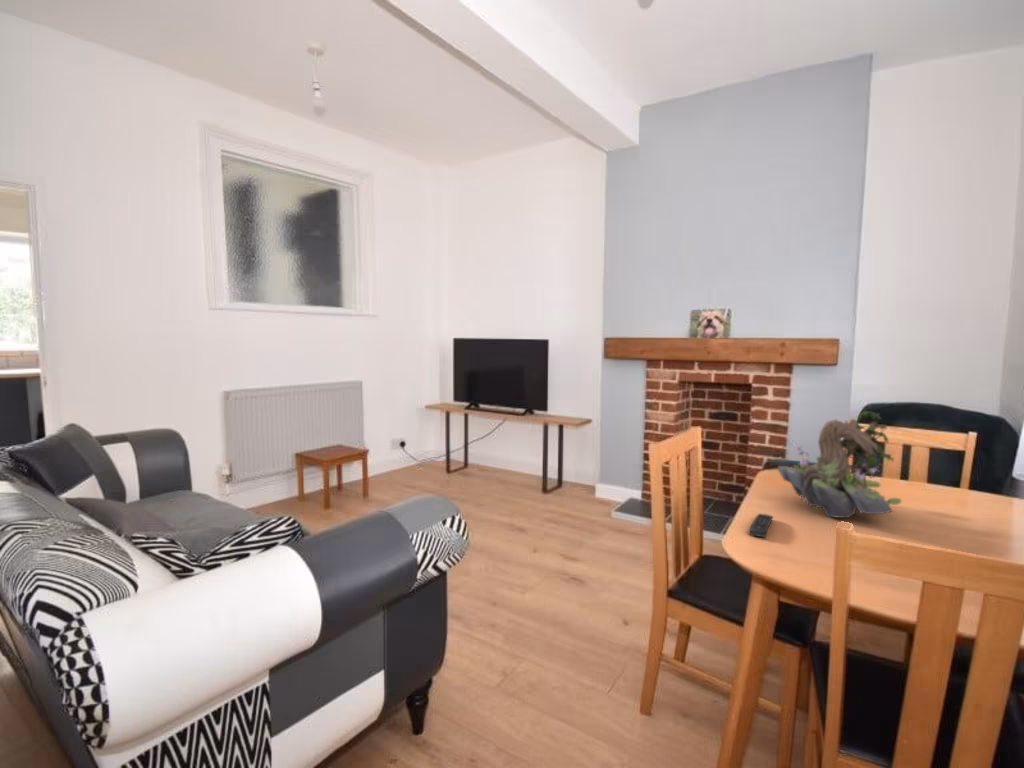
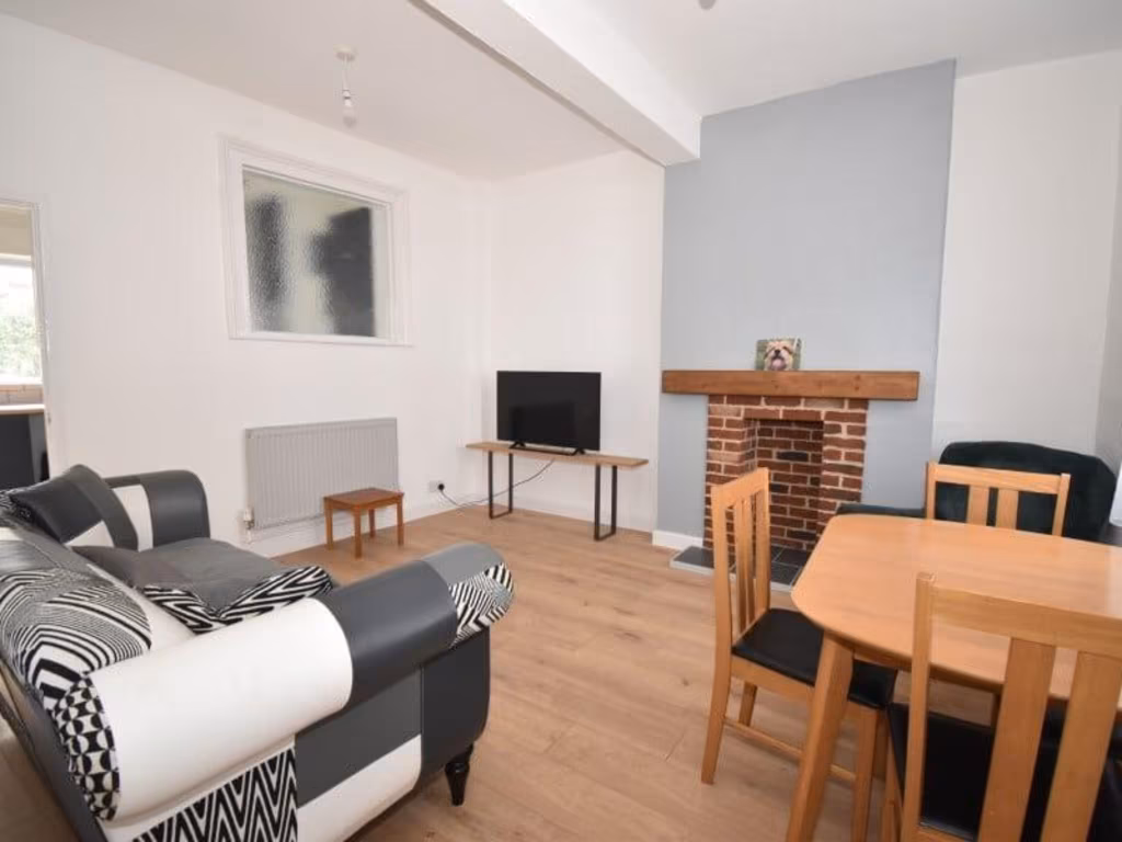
- plant (847, 460)
- remote control (761, 523)
